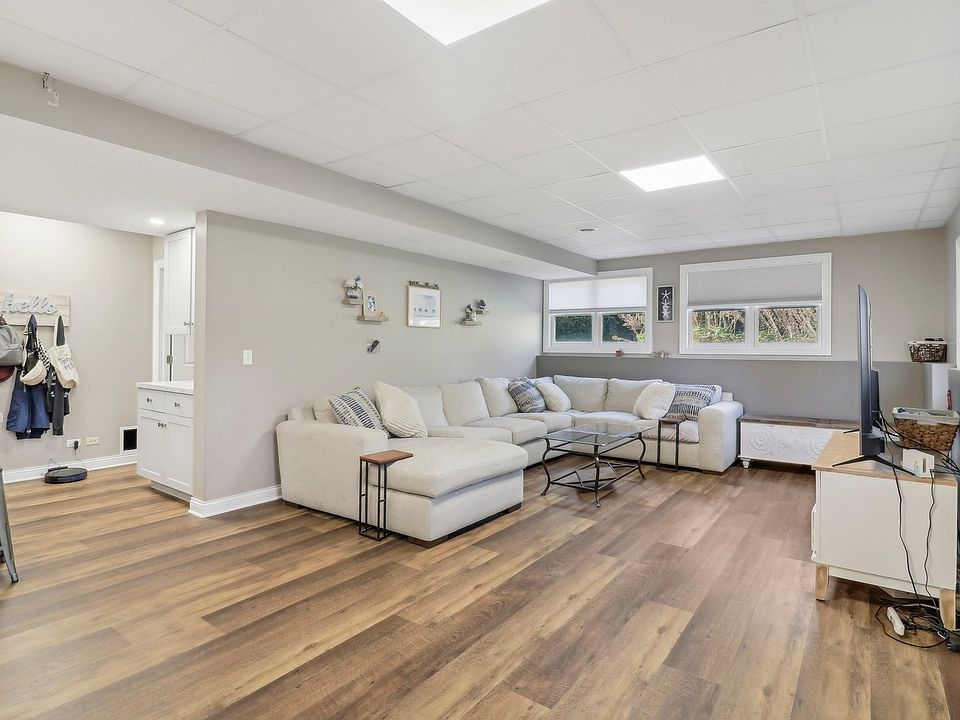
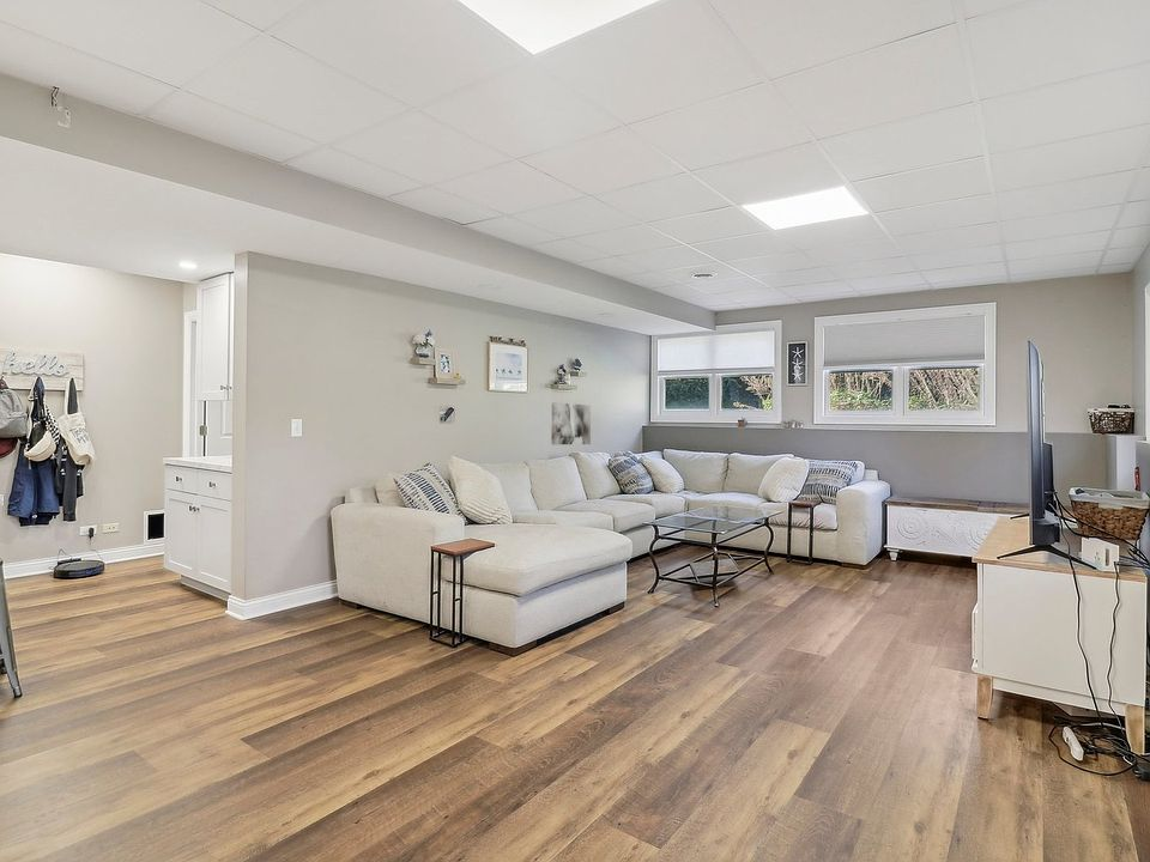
+ wall art (571, 424)
